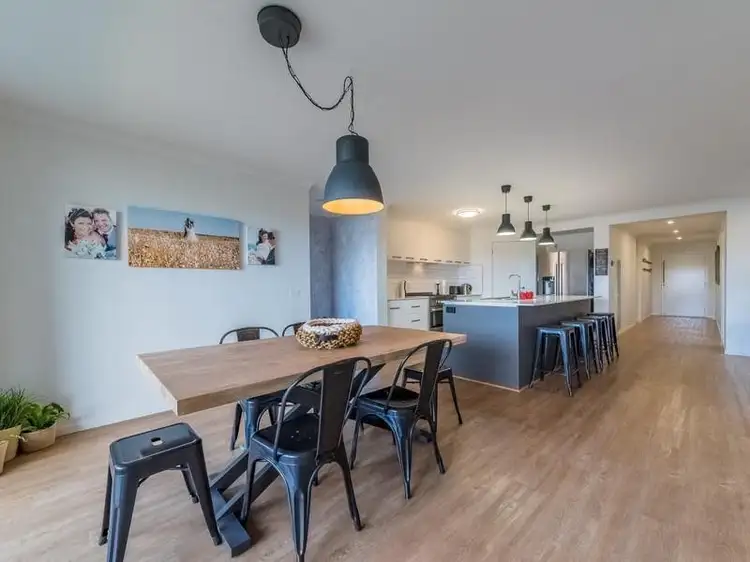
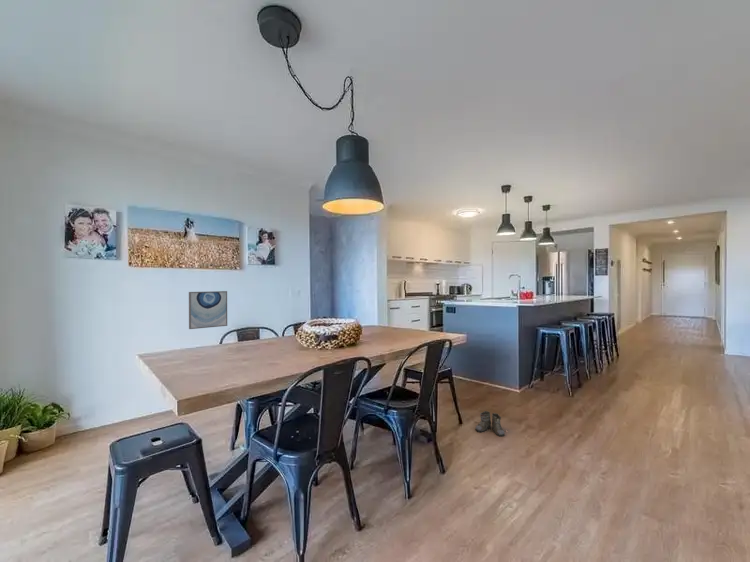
+ wall art (208, 309)
+ boots (489, 422)
